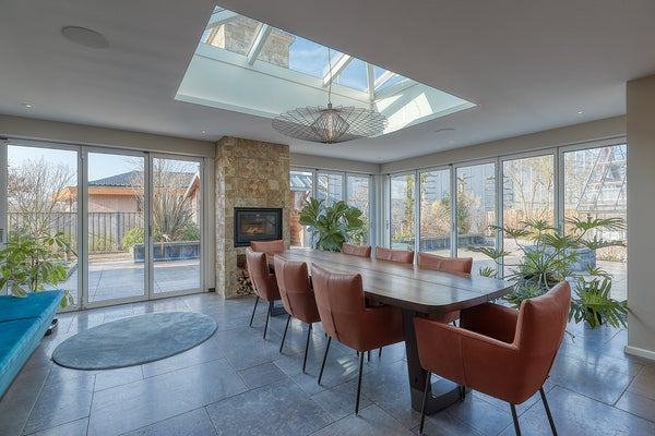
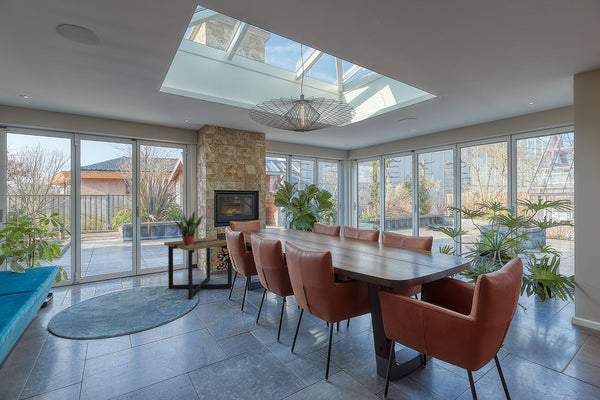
+ side table (207, 265)
+ potted plant (189, 227)
